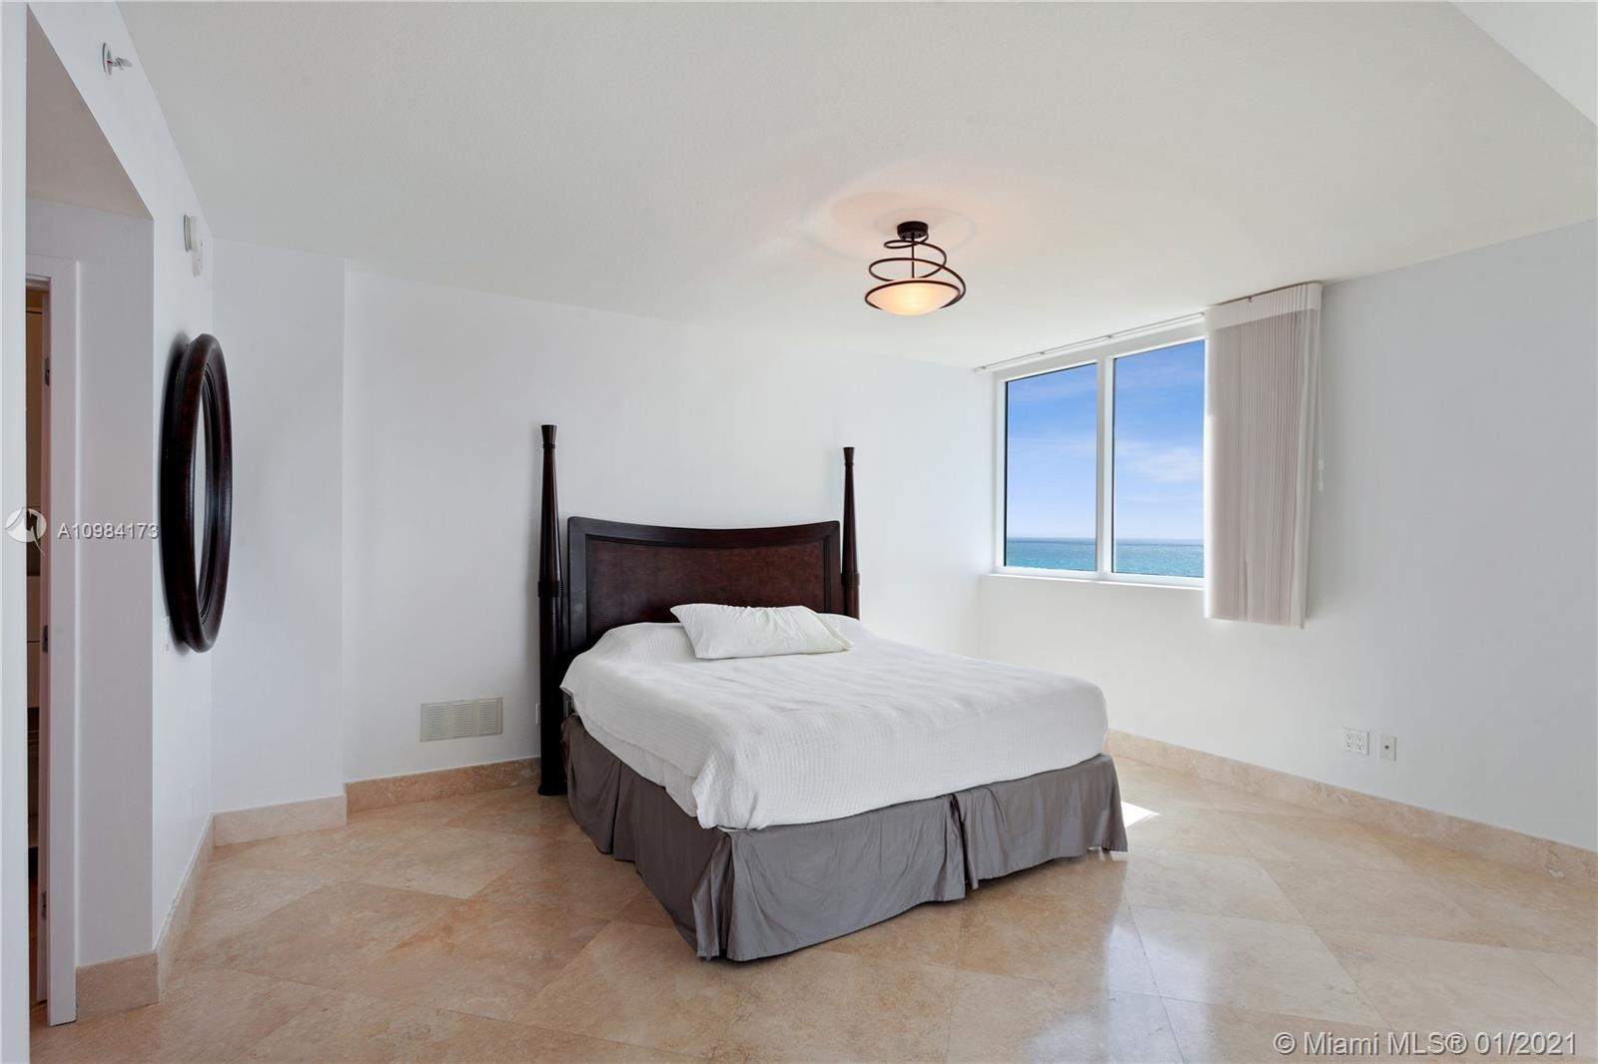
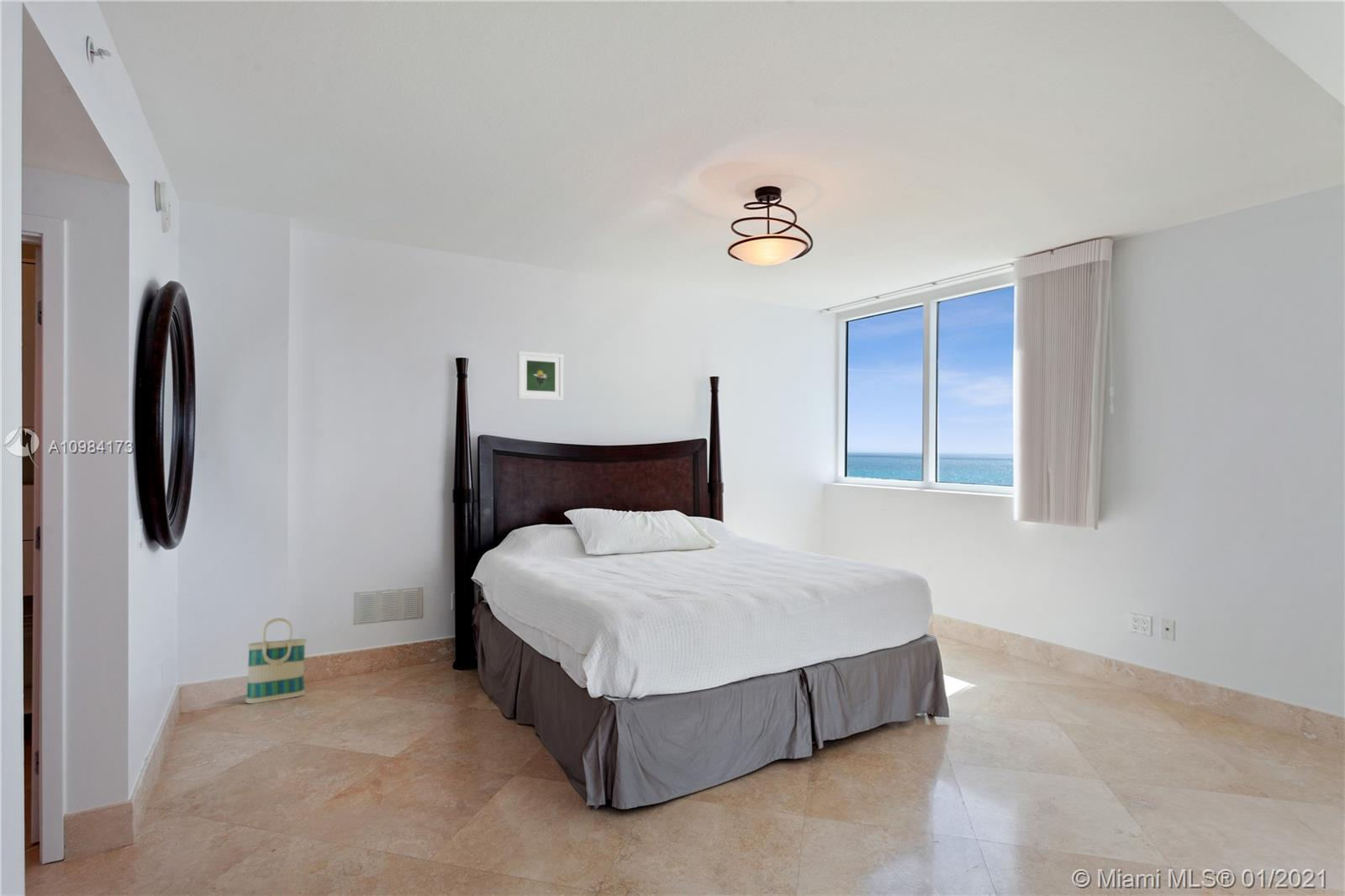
+ basket (277, 658)
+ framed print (541, 376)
